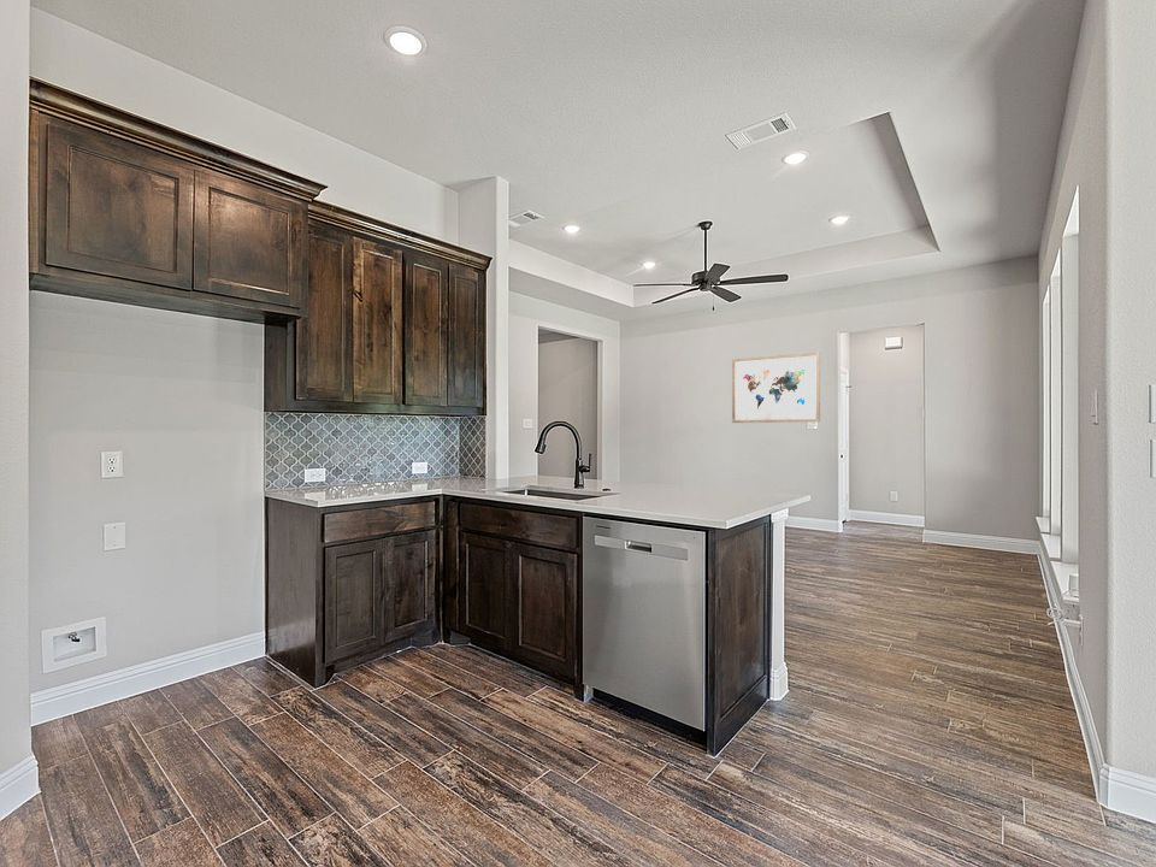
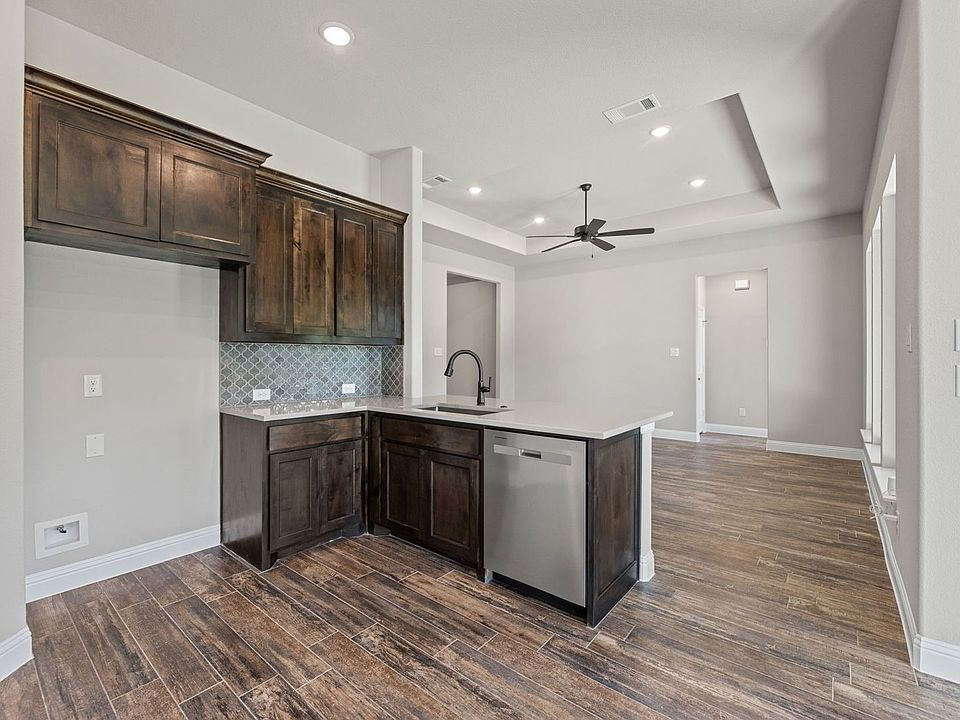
- wall art (773, 389)
